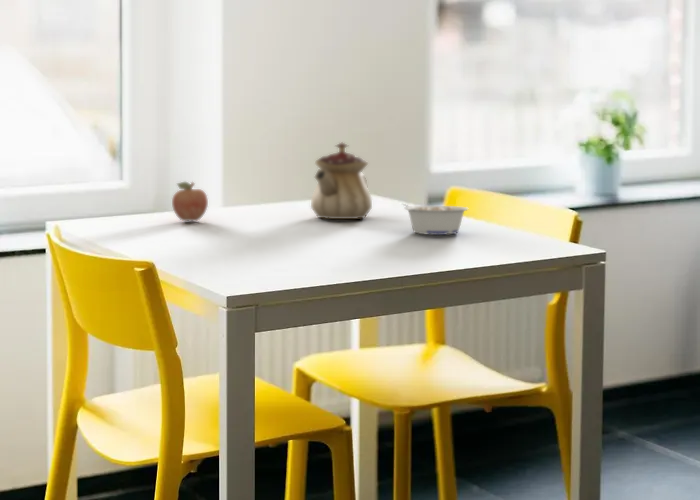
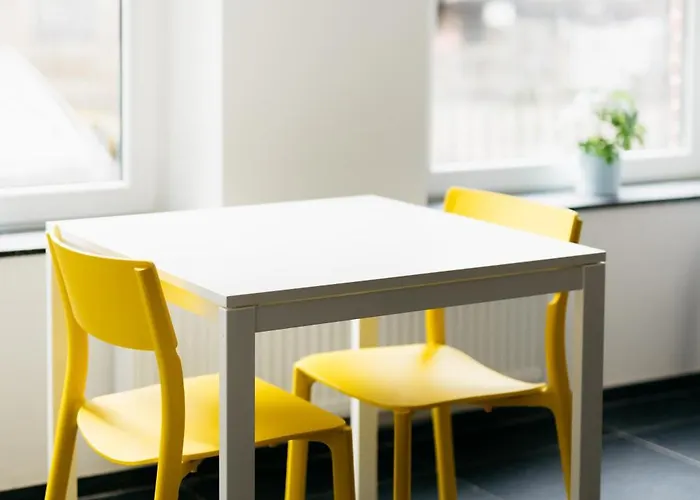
- fruit (189, 201)
- teapot (343, 179)
- legume (435, 217)
